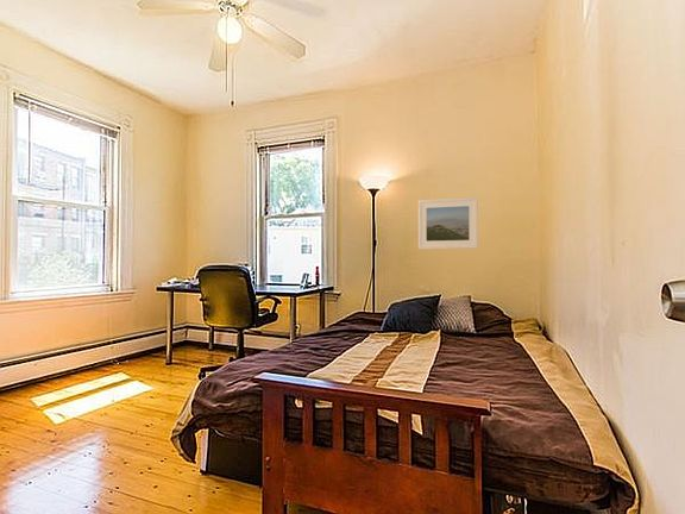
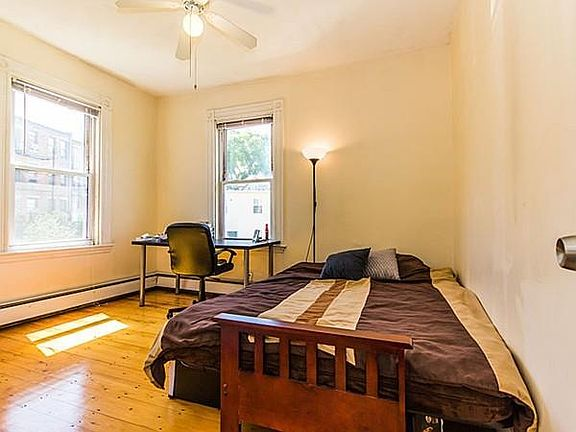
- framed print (447, 224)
